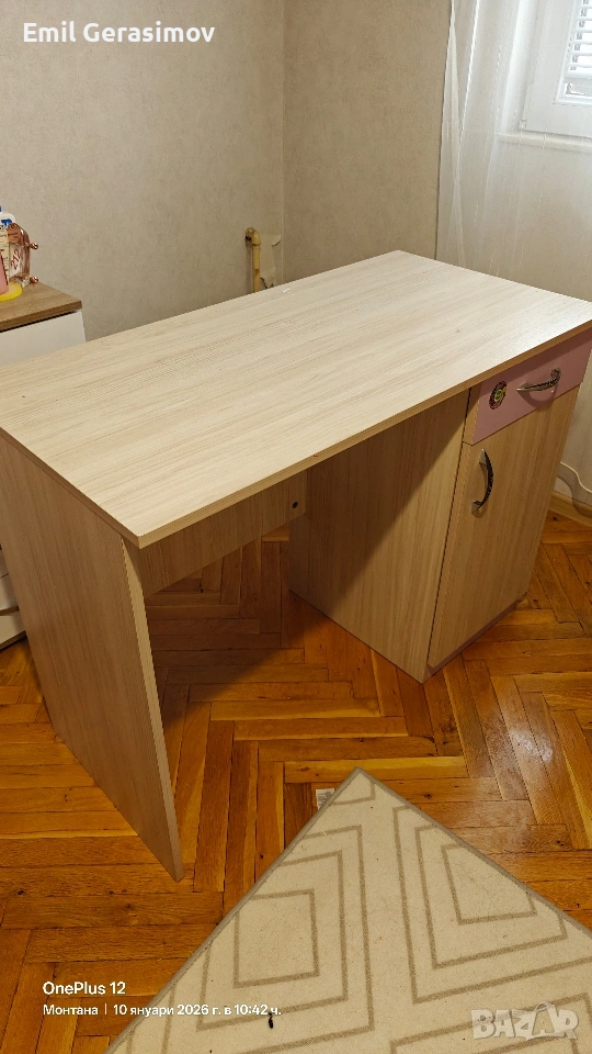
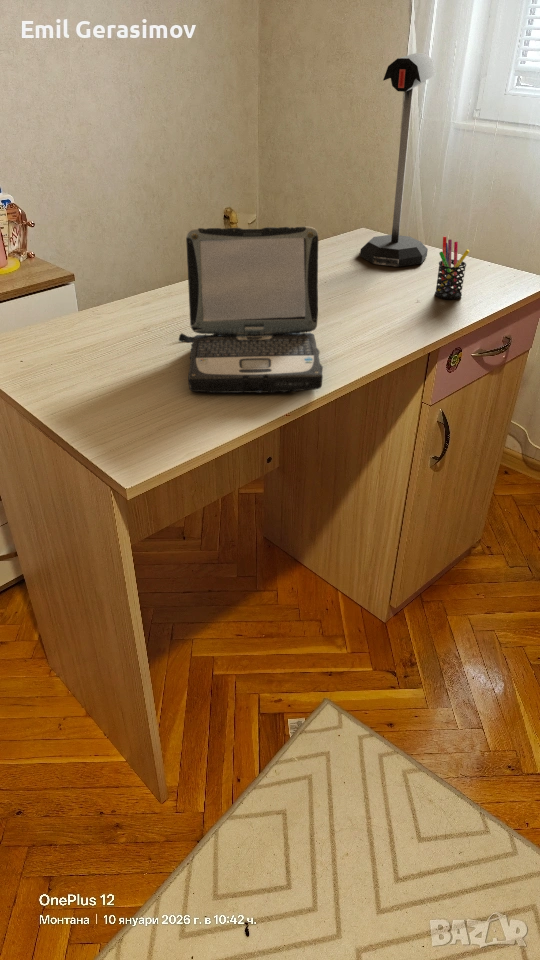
+ laptop (251, 305)
+ pen holder (448, 267)
+ mailbox (402, 163)
